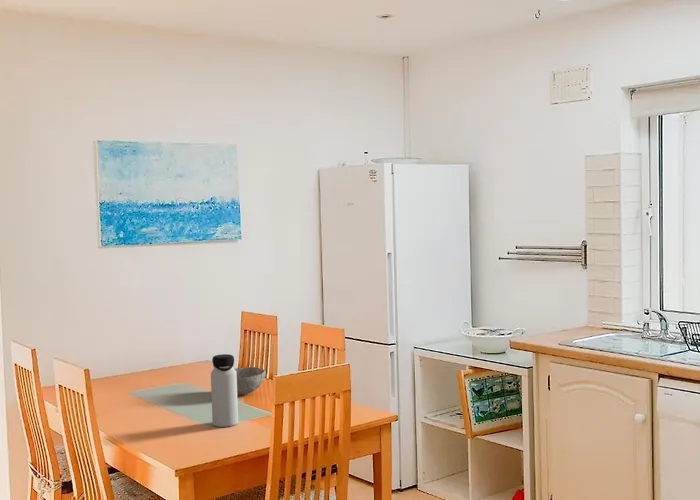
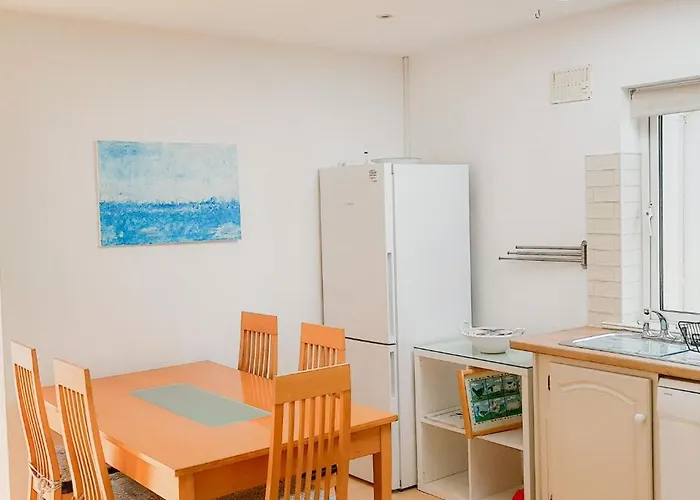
- bowl (242, 382)
- water bottle (224, 389)
